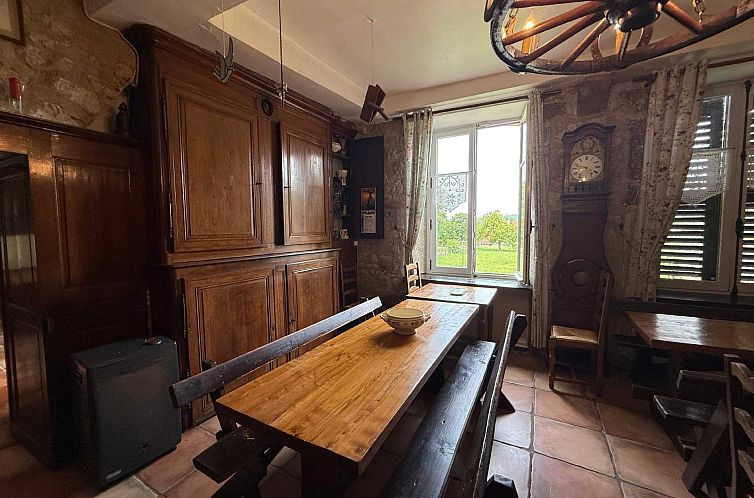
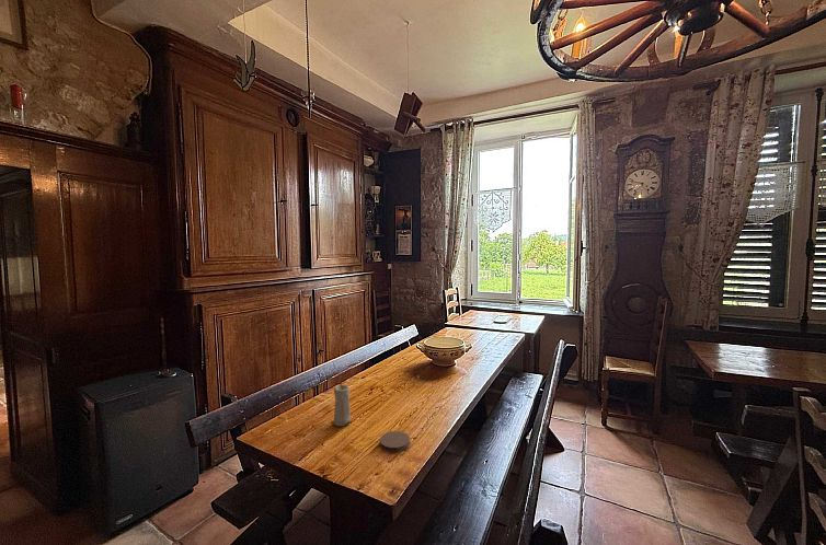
+ candle (342, 403)
+ coaster (394, 440)
